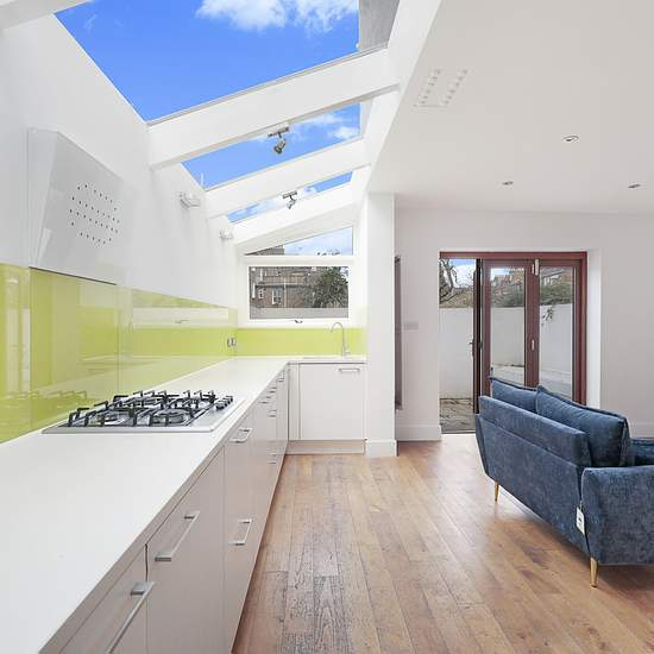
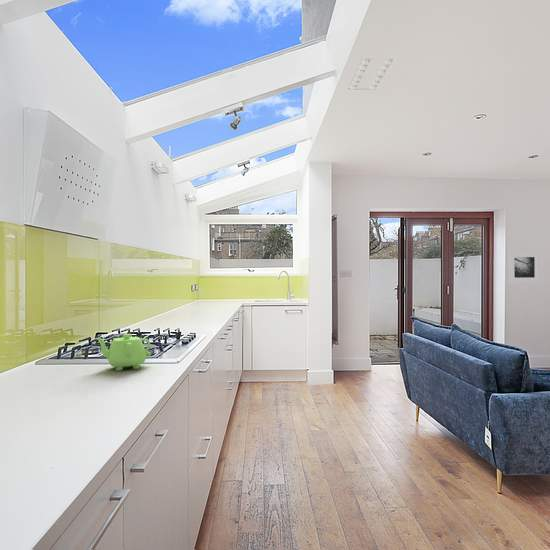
+ teapot (123, 350)
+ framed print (524, 267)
